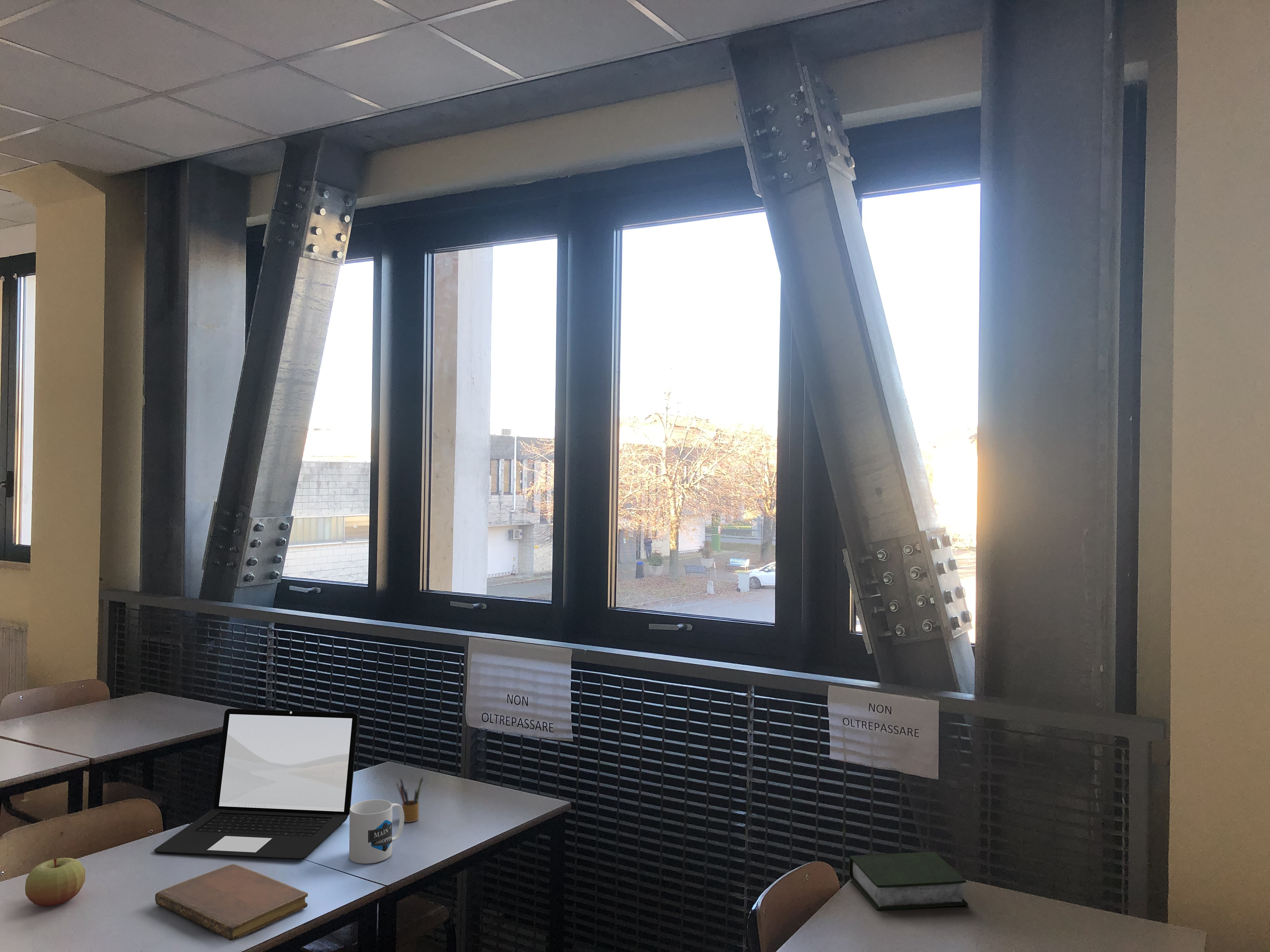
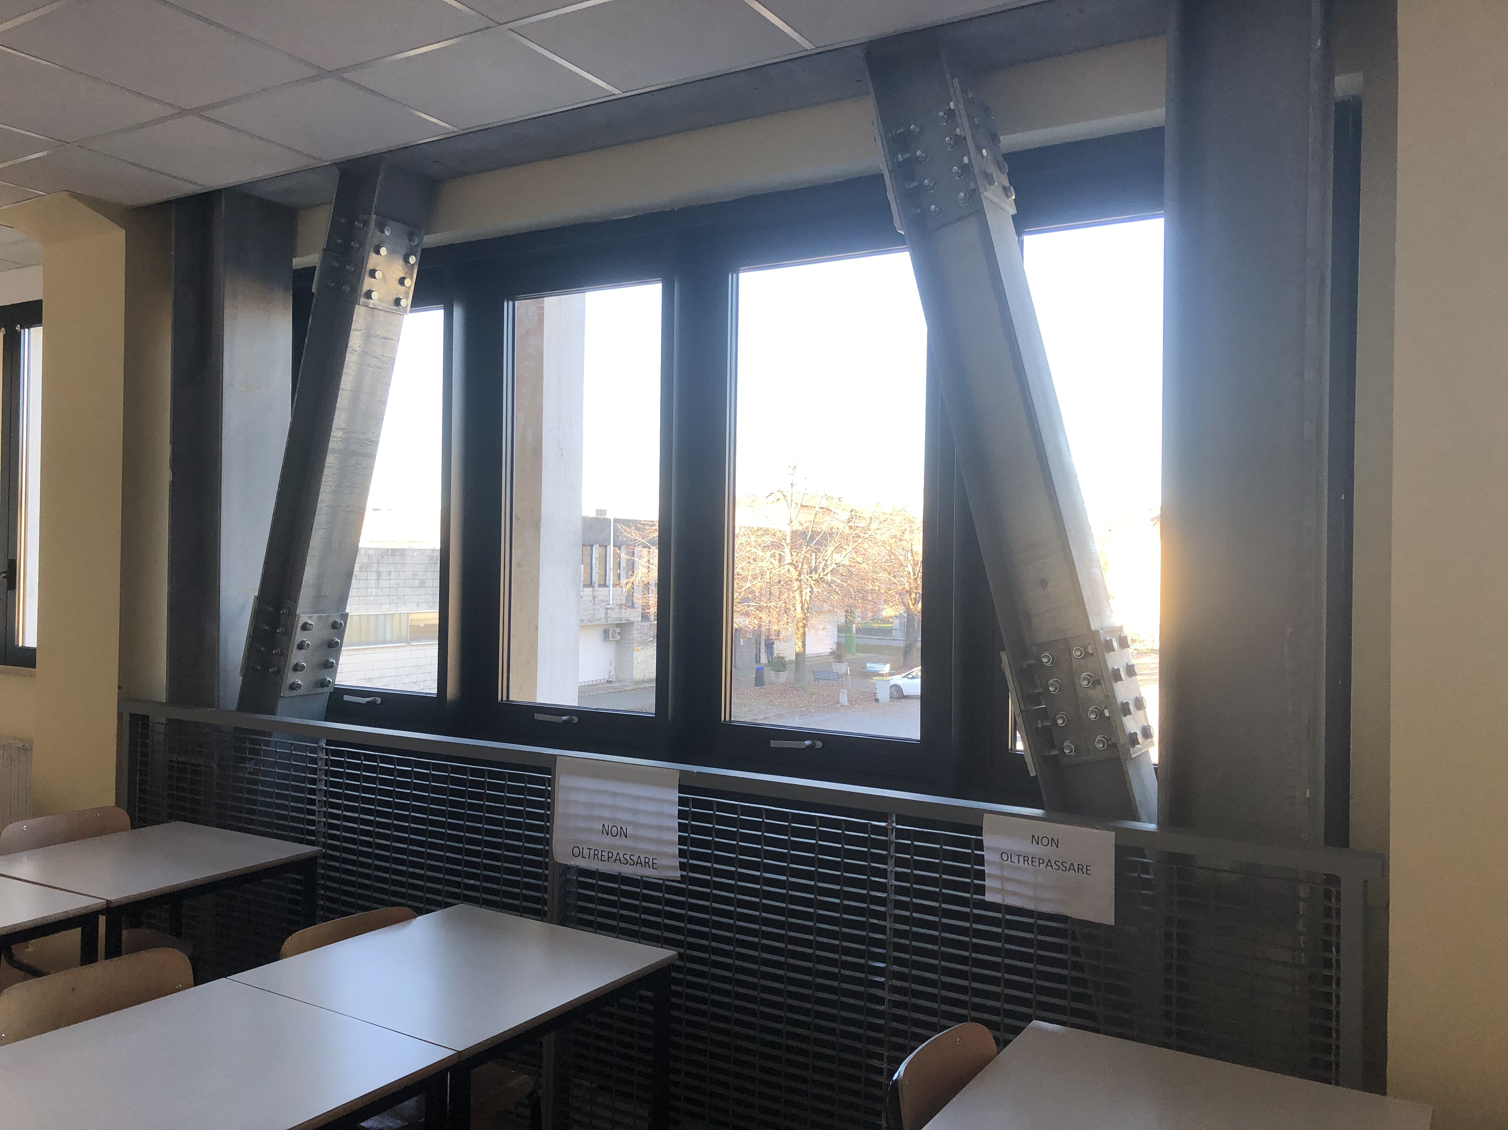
- laptop (262, 779)
- pencil box (411, 800)
- mug (377, 829)
- apple (56, 880)
- notebook (232, 899)
- book (907, 879)
